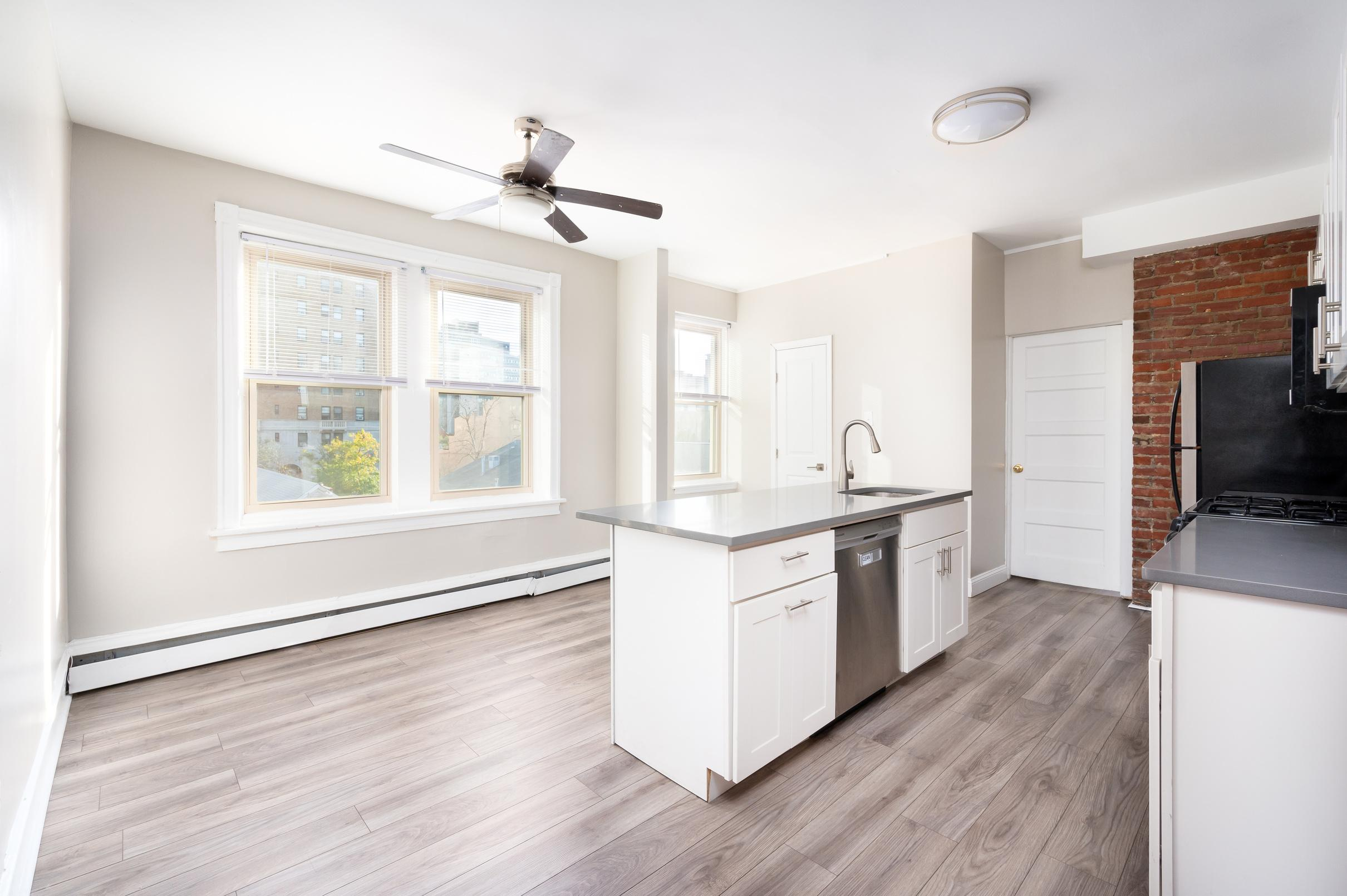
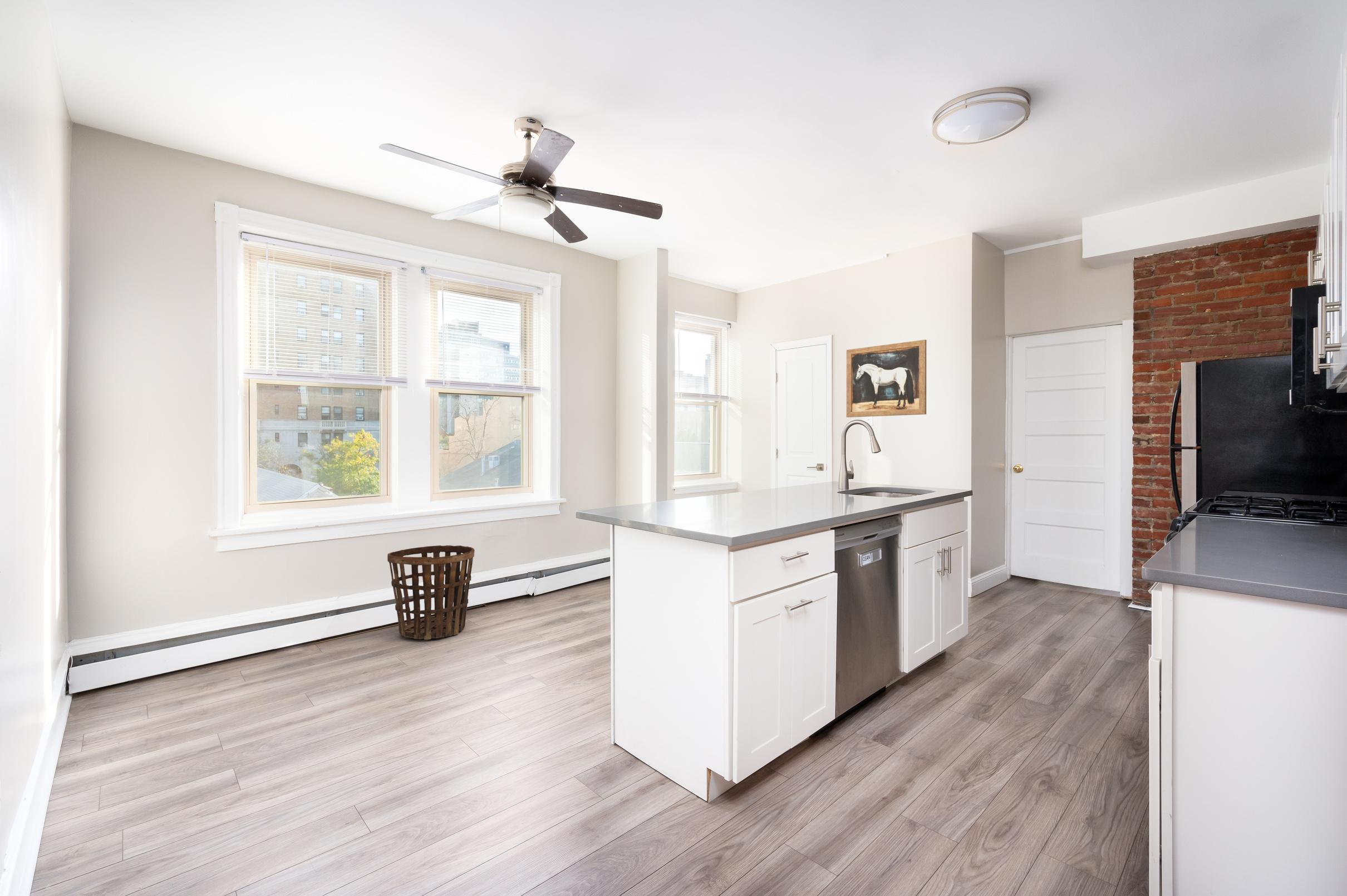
+ wall art (884, 380)
+ basket (432, 589)
